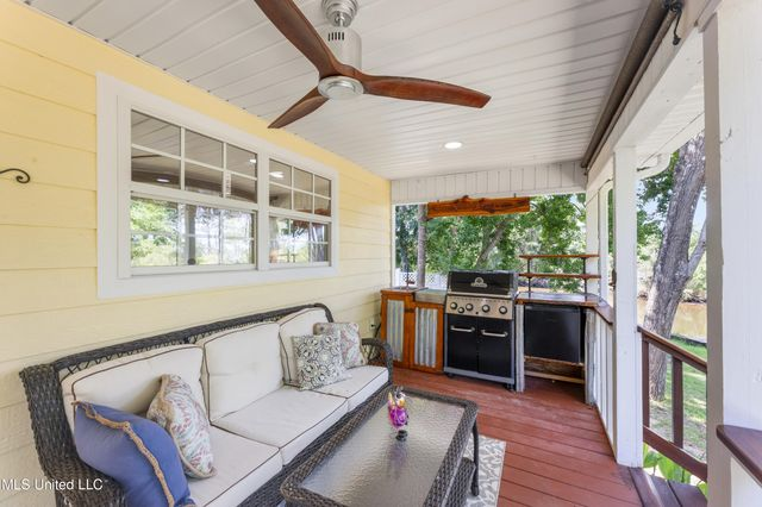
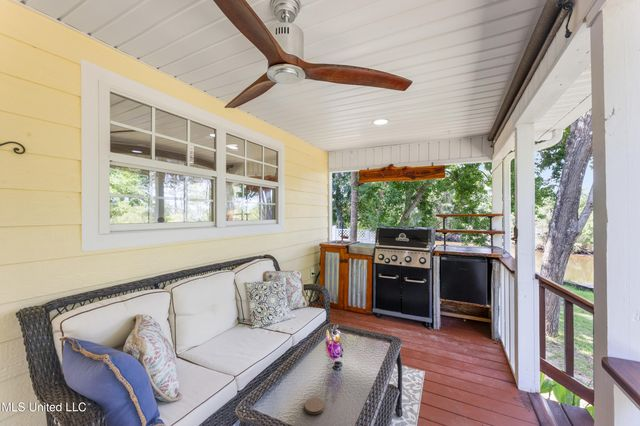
+ coaster (314, 405)
